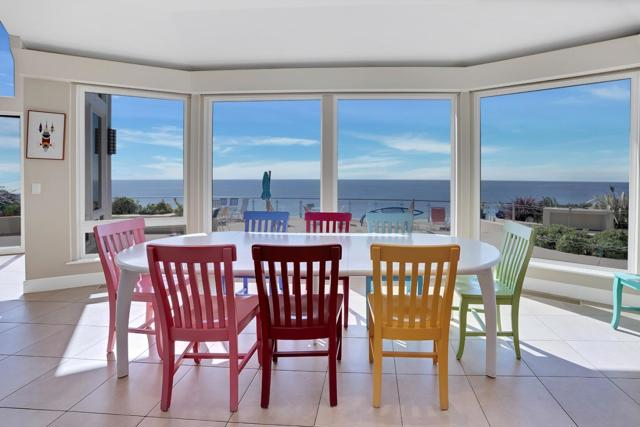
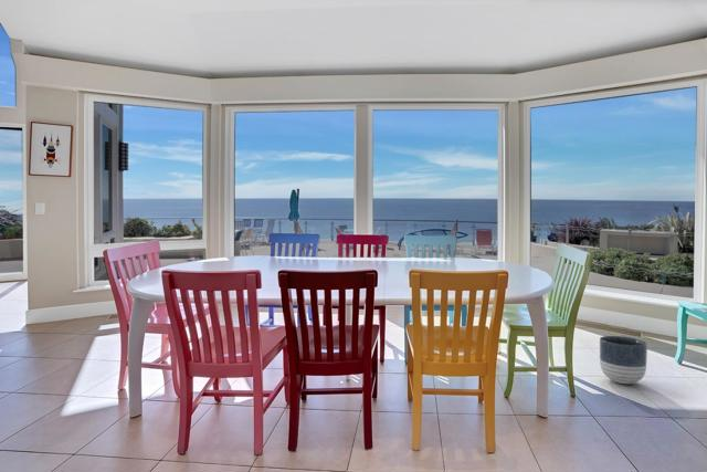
+ planter (622, 360)
